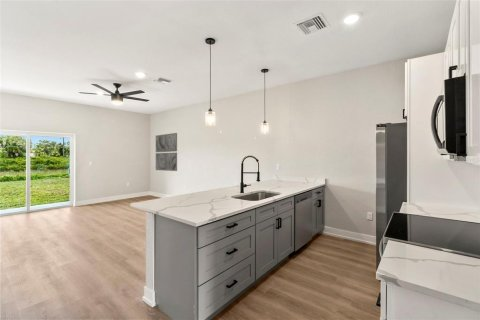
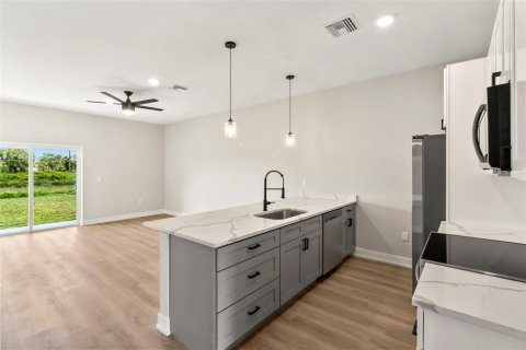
- wall art (165, 151)
